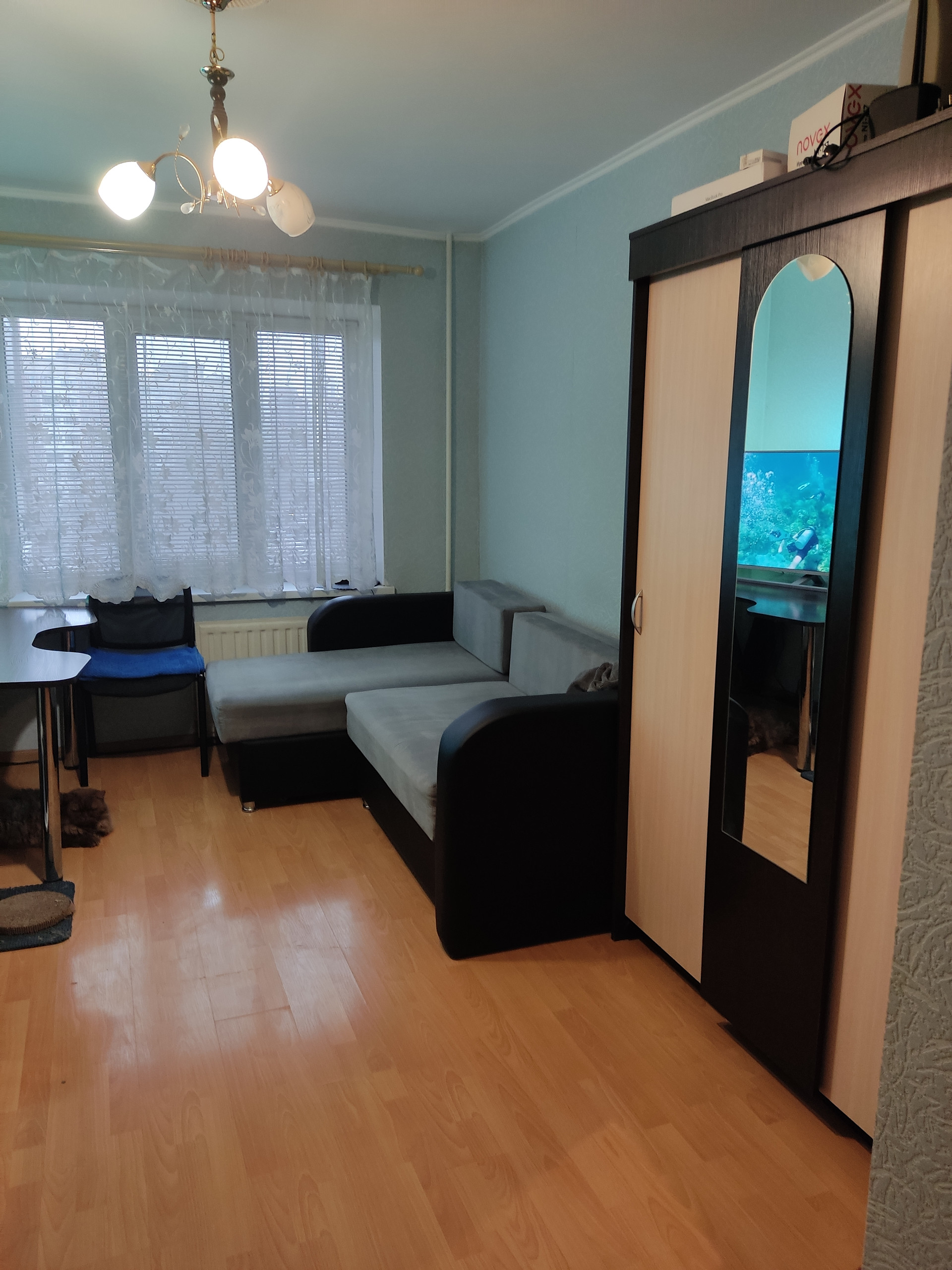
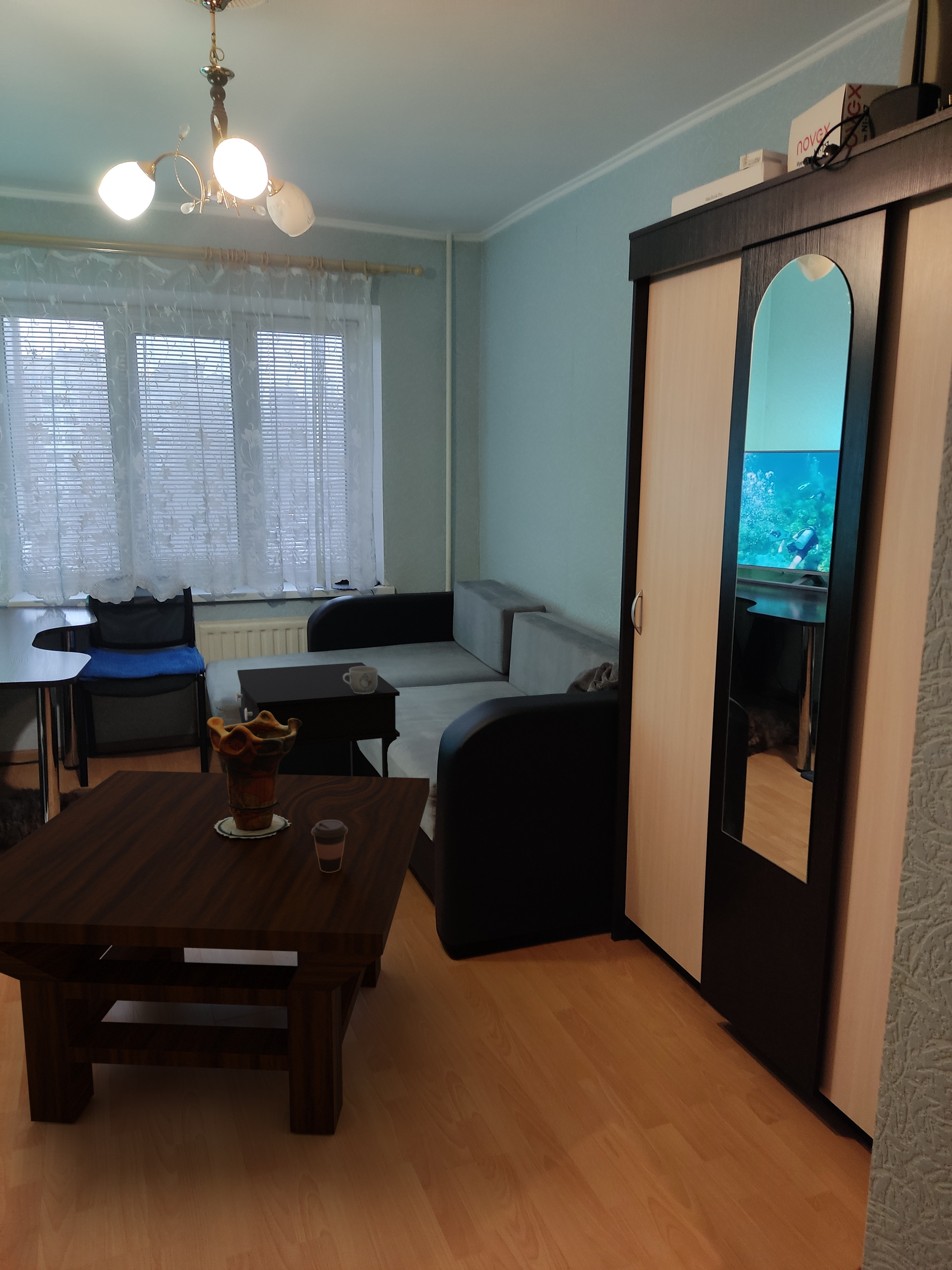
+ mug (360, 680)
+ decorative vase (253, 769)
+ coffee cup (330, 846)
+ coffee table (226, 937)
+ side table (311, 745)
